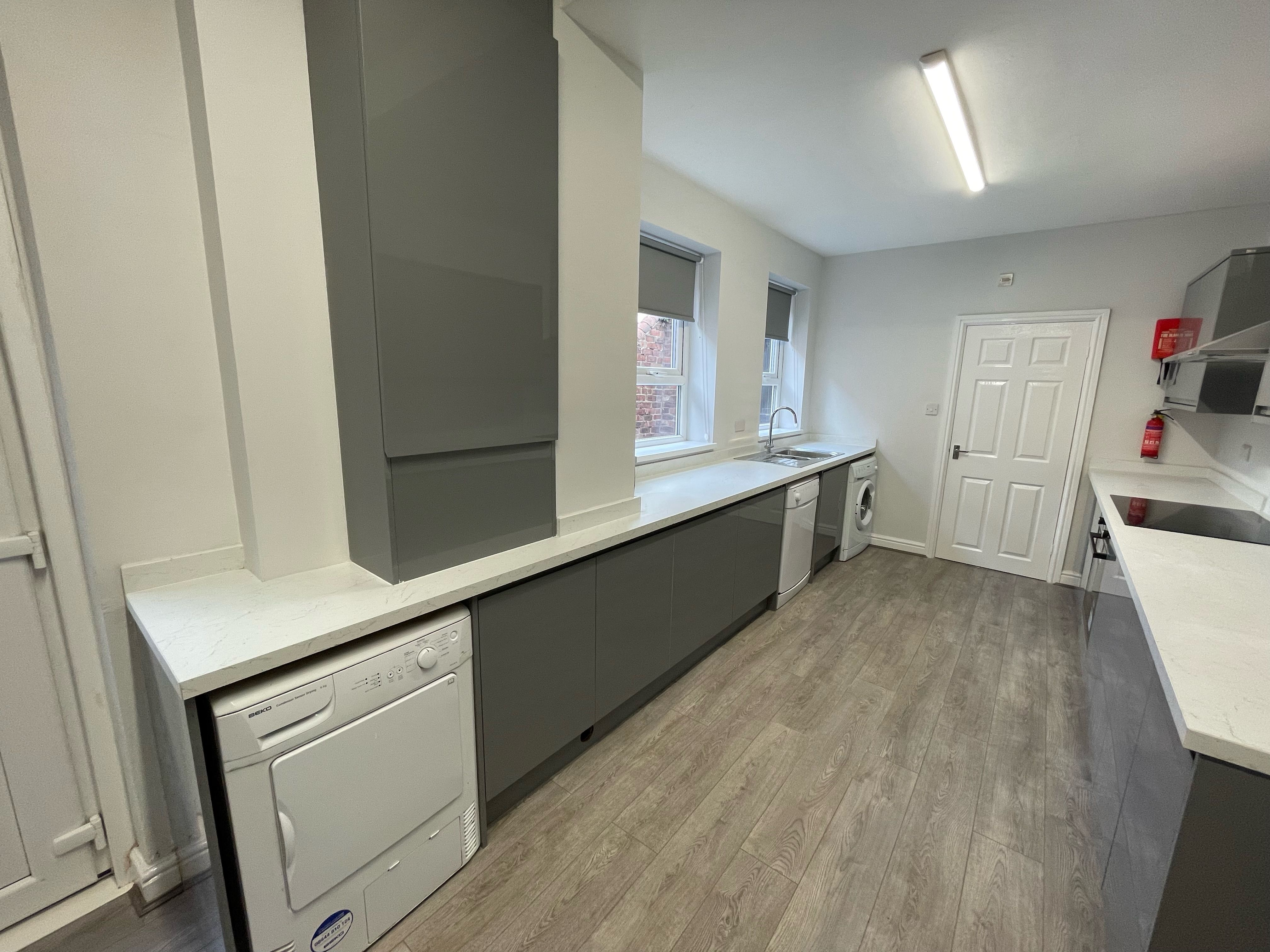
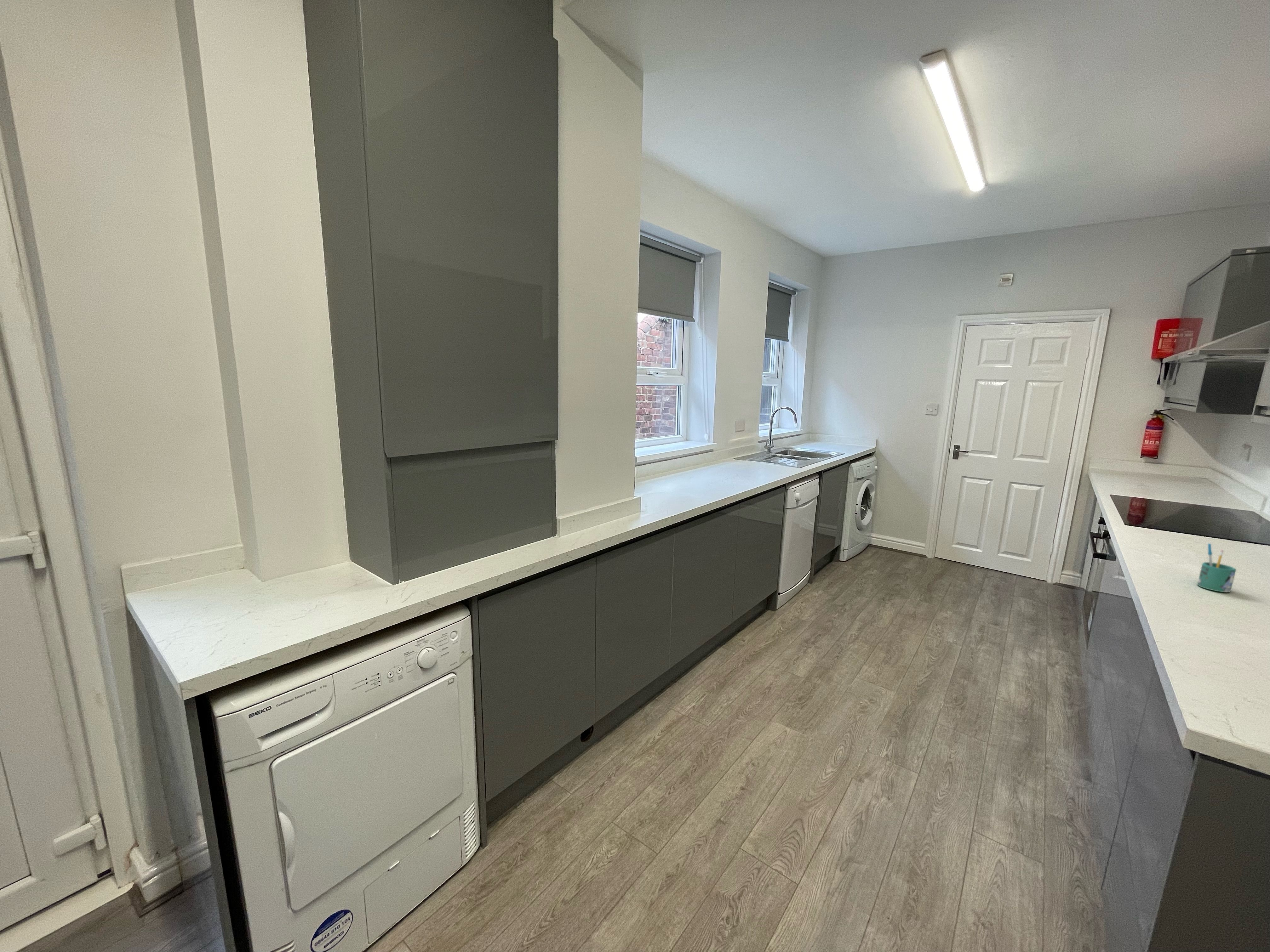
+ mug (1217, 567)
